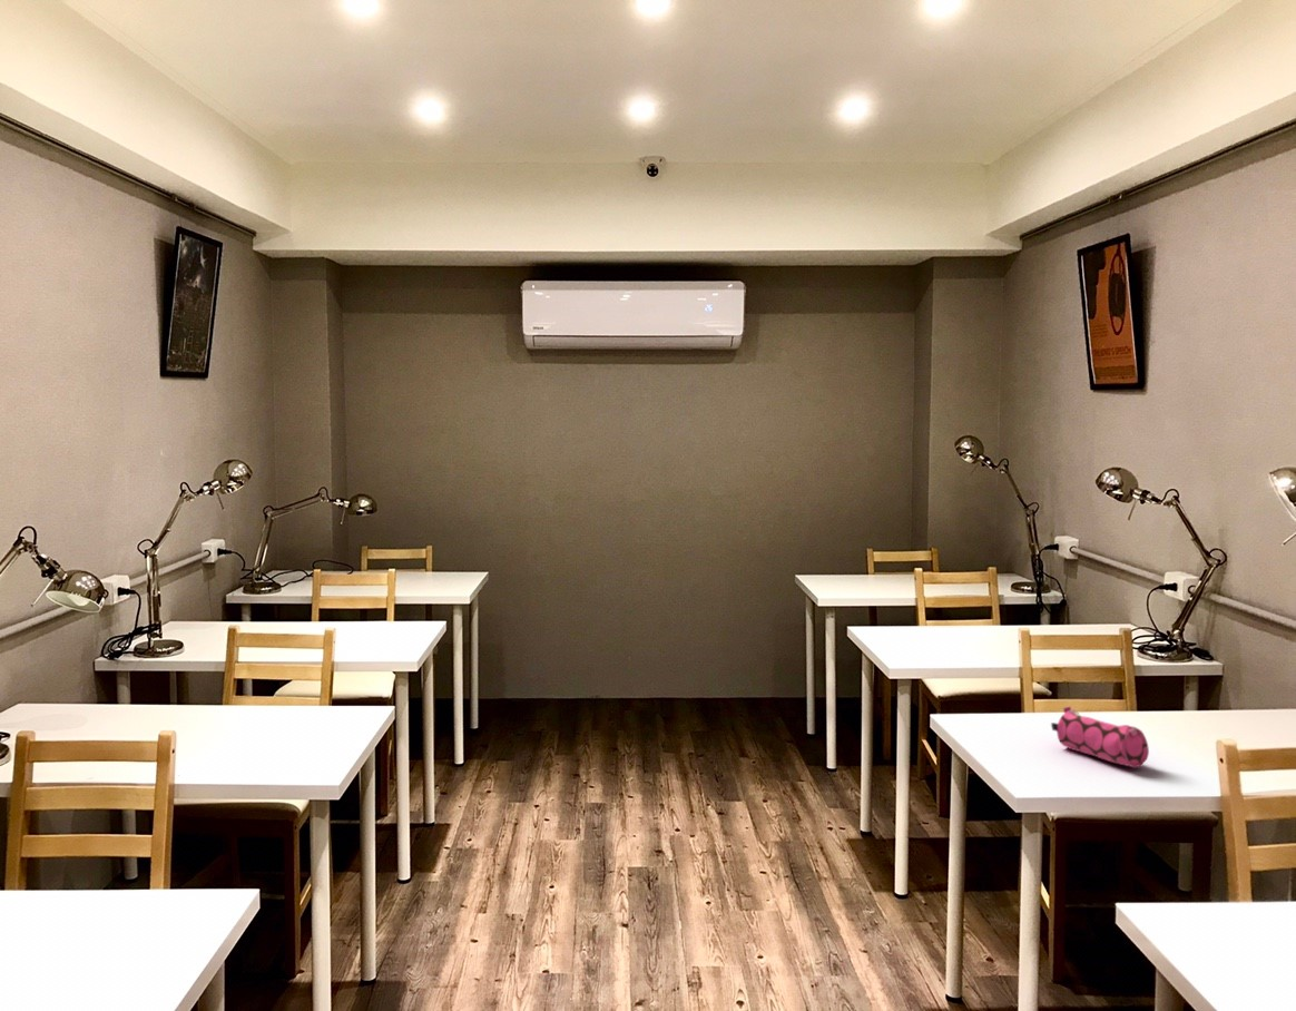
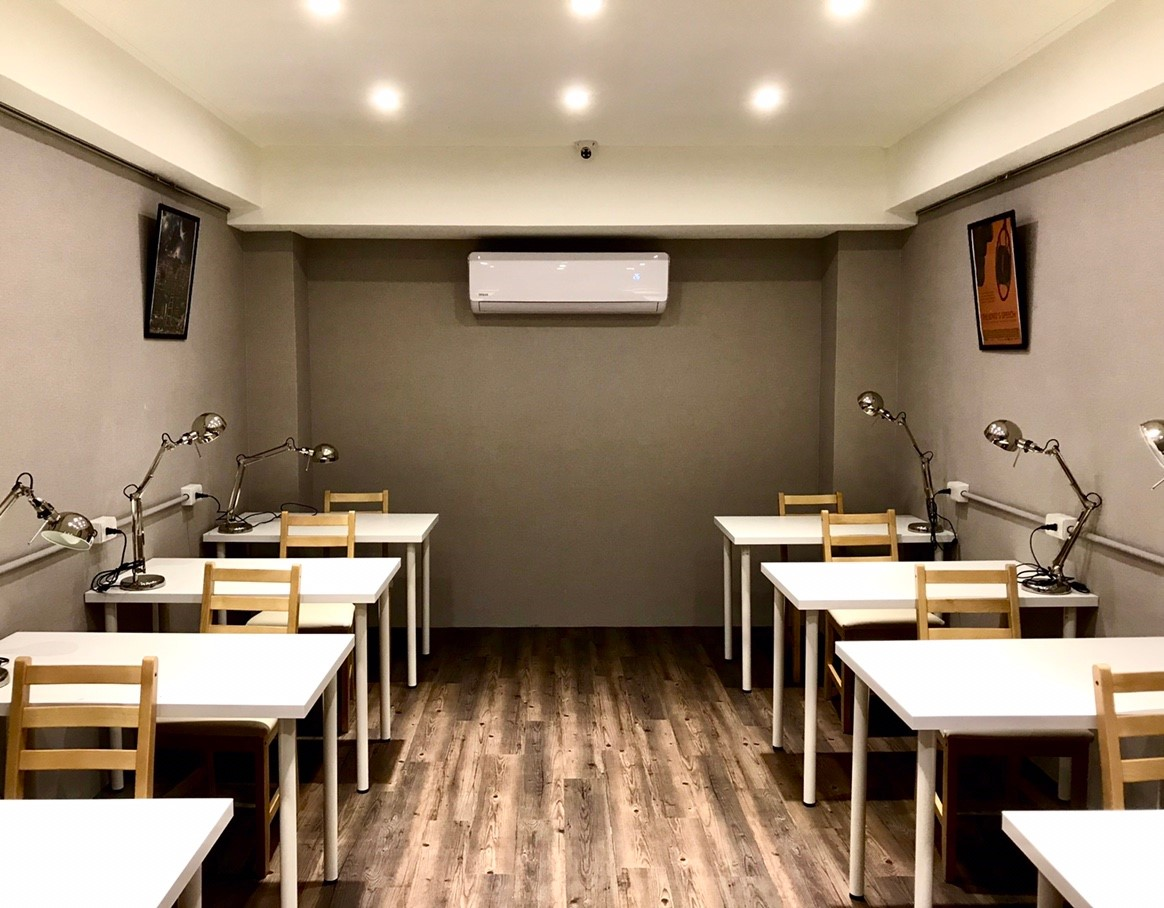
- pencil case (1100, 736)
